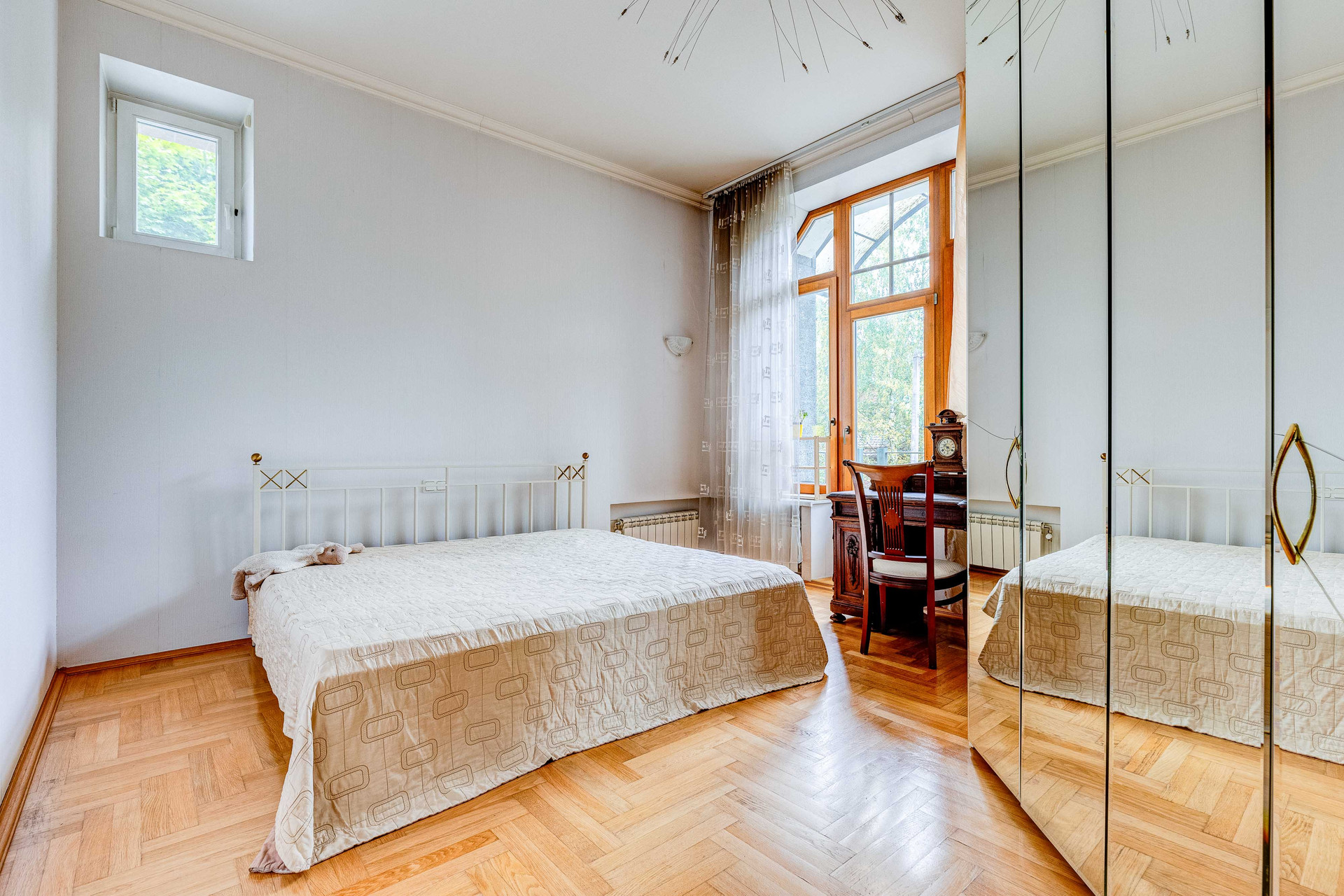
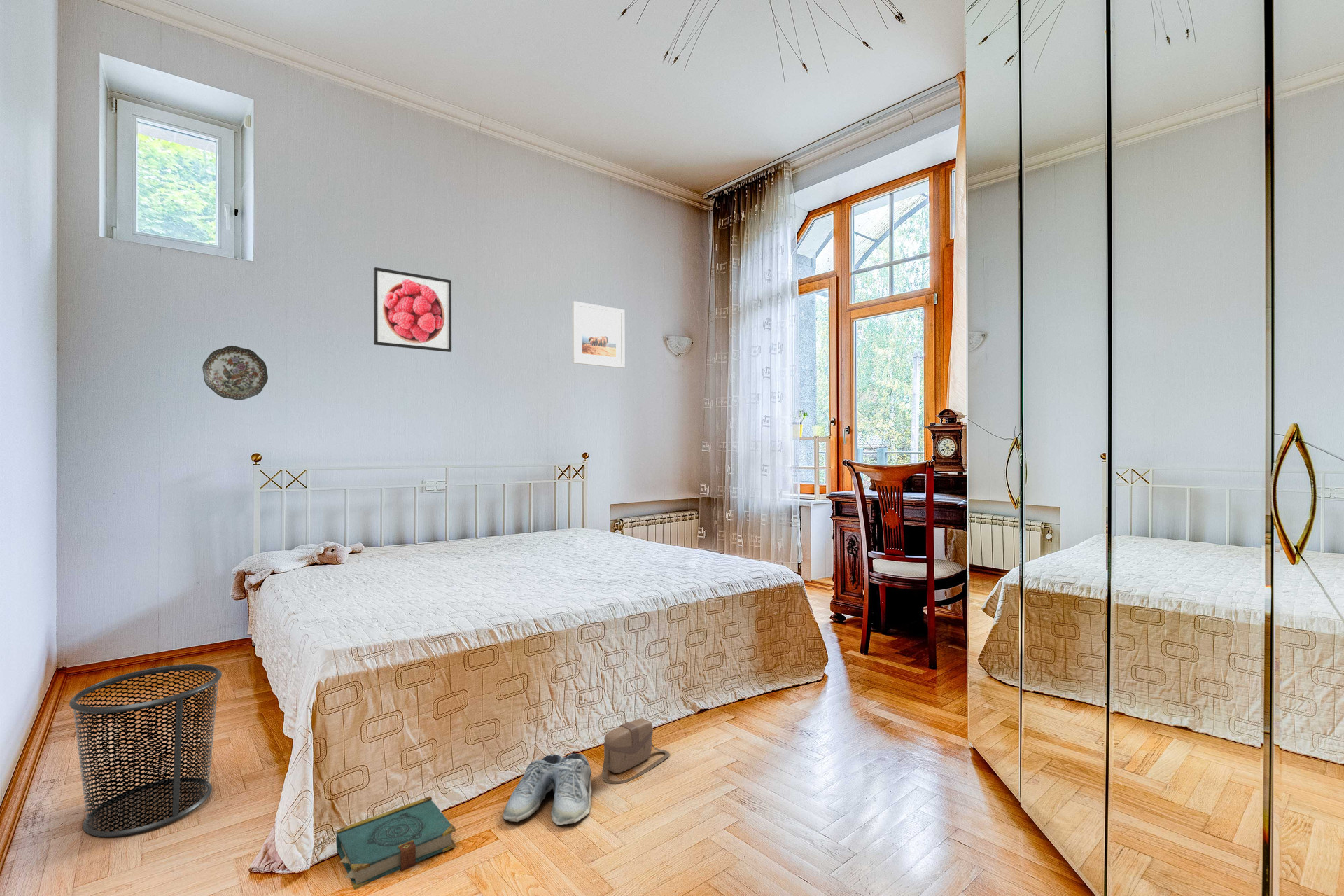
+ decorative plate (236, 373)
+ shoe (553, 784)
+ saddlebag (636, 746)
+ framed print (414, 311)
+ book (393, 839)
+ waste bin (150, 746)
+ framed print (598, 335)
